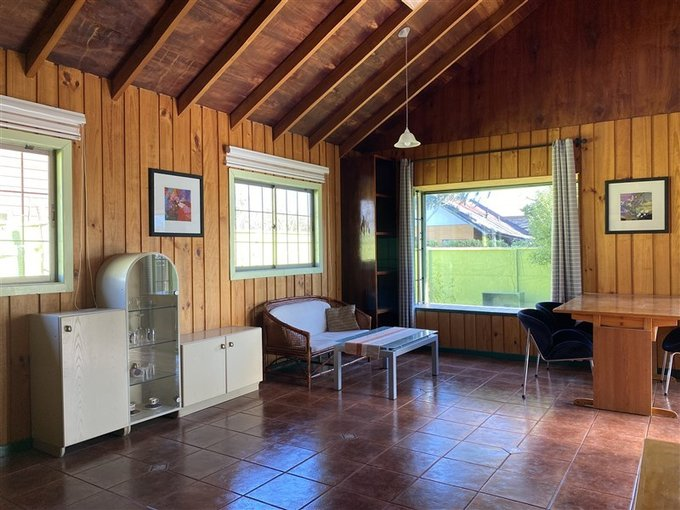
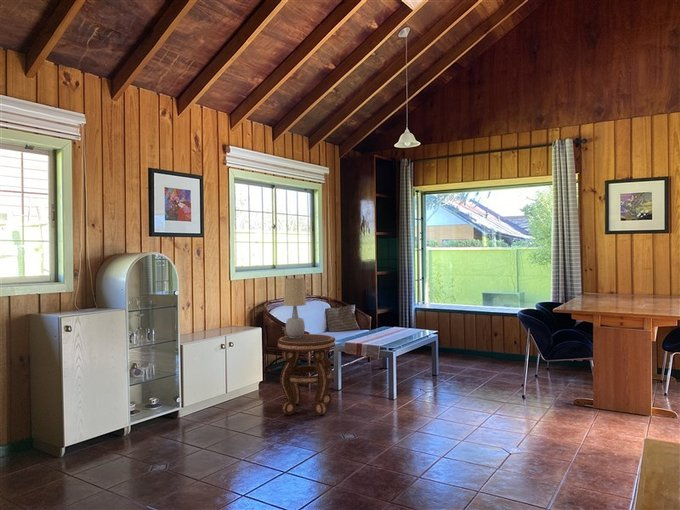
+ side table (305, 372)
+ table lamp (294, 307)
